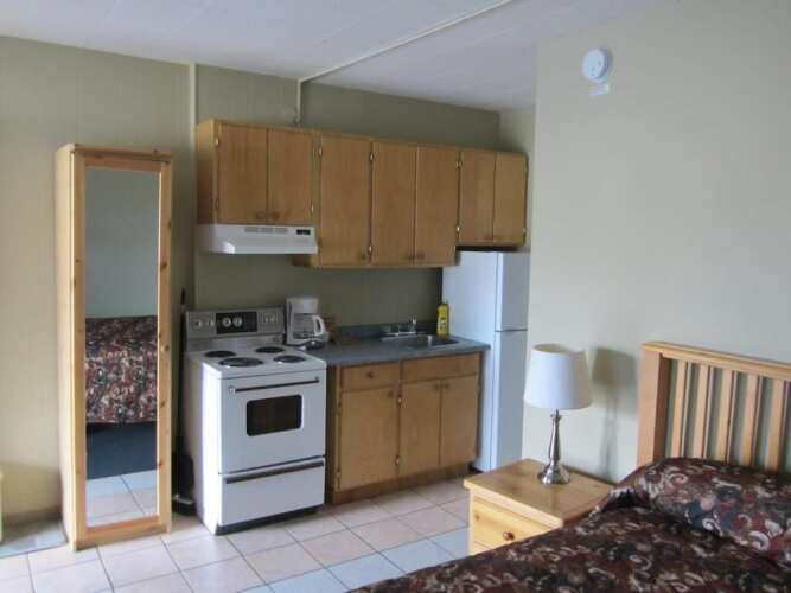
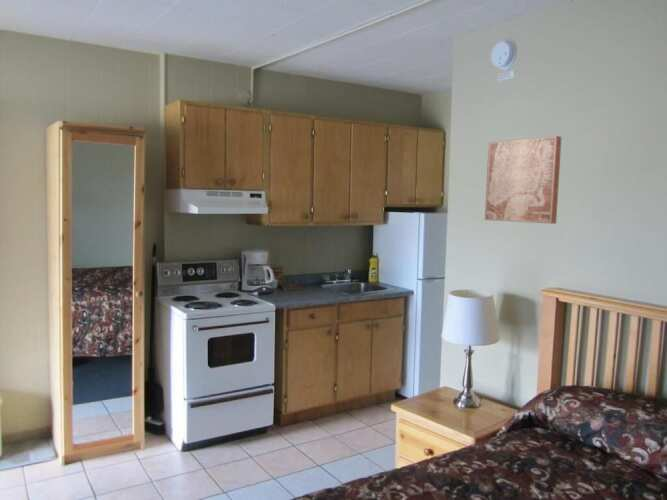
+ wall art (520, 180)
